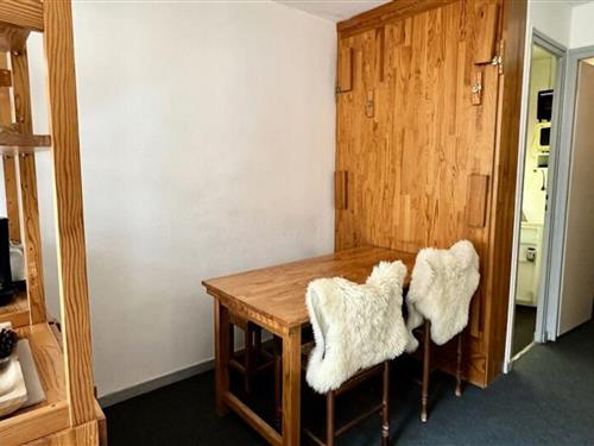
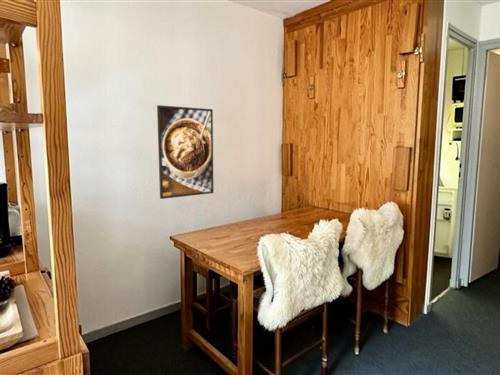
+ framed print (187, 152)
